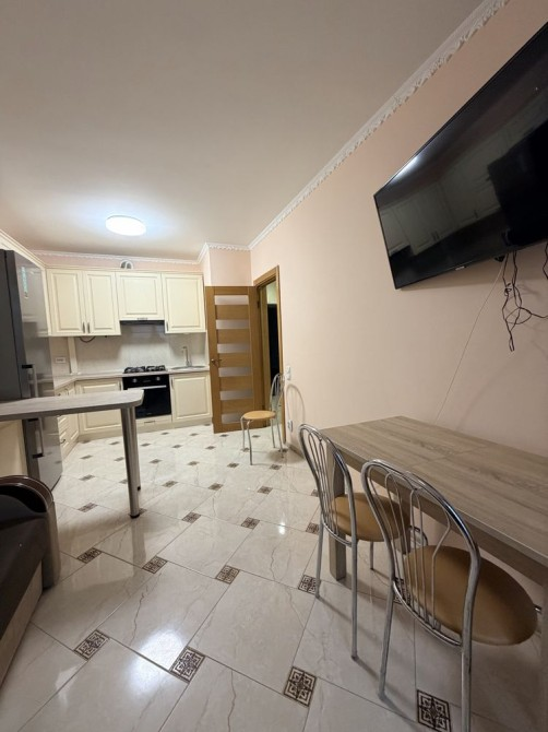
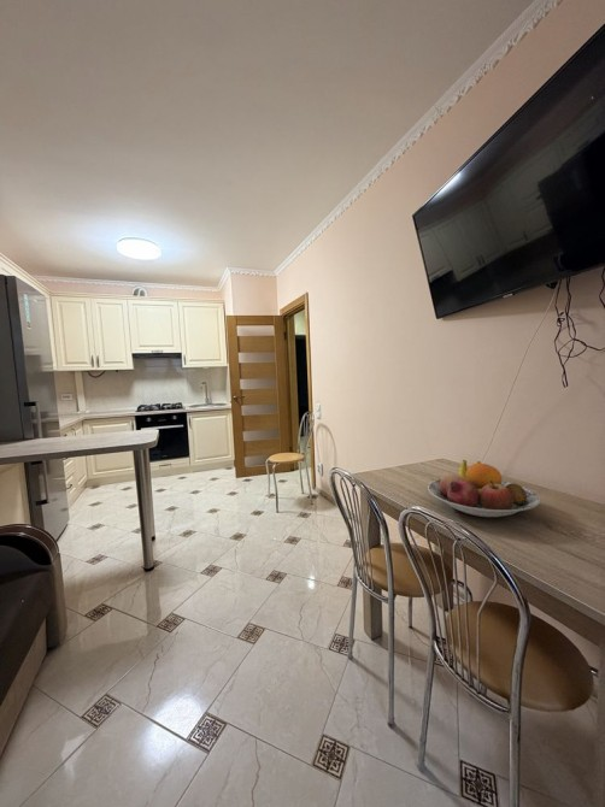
+ fruit bowl (480, 487)
